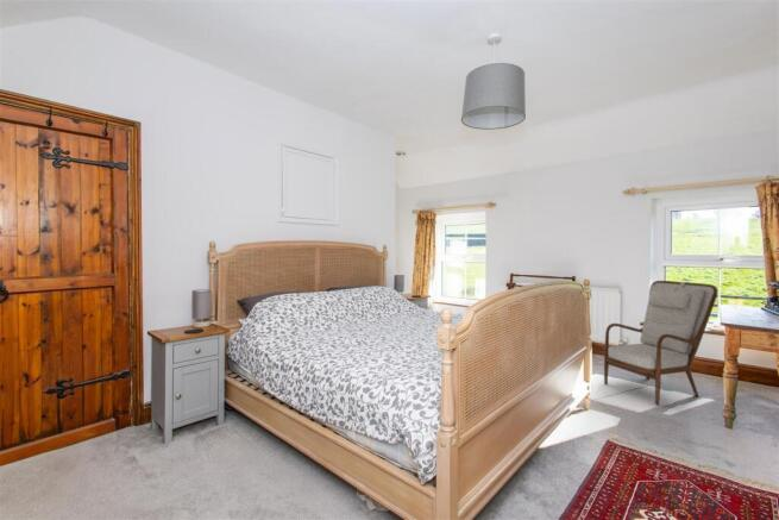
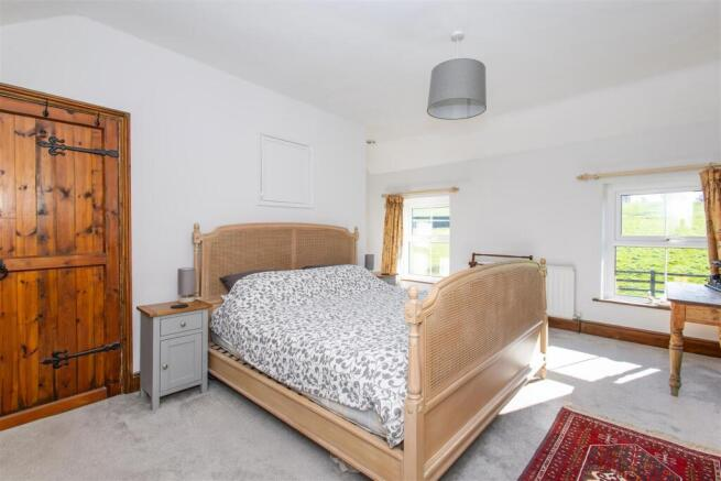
- armchair (655, 336)
